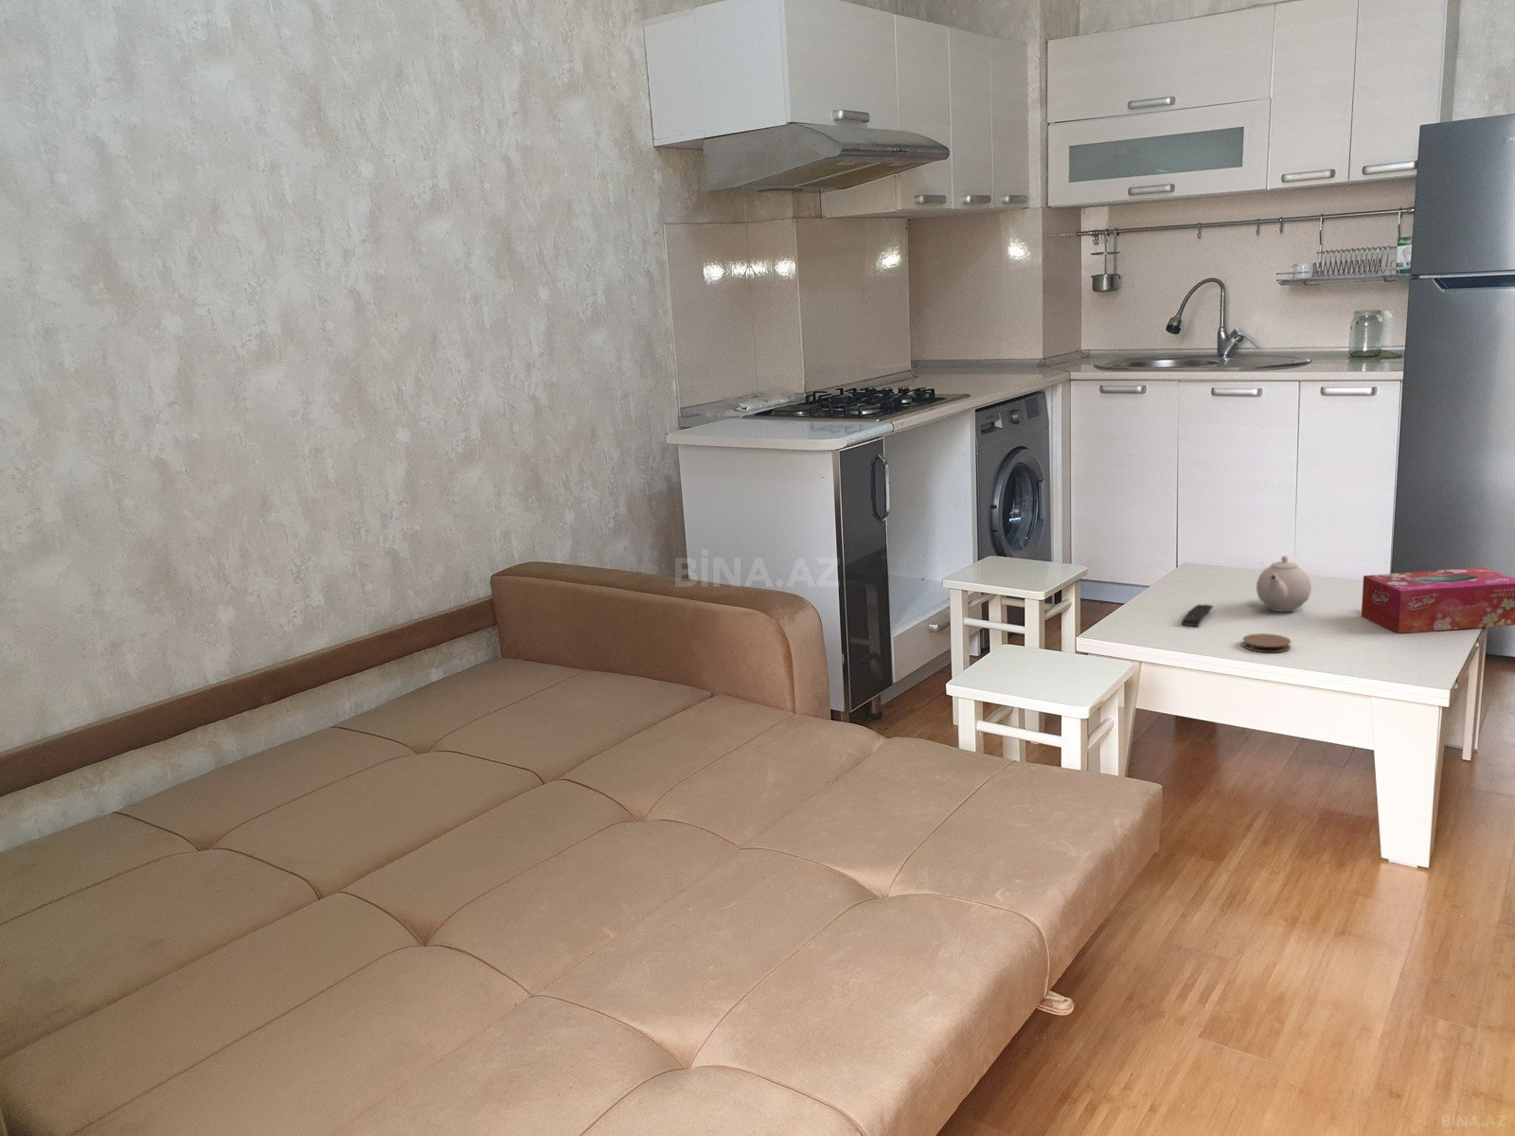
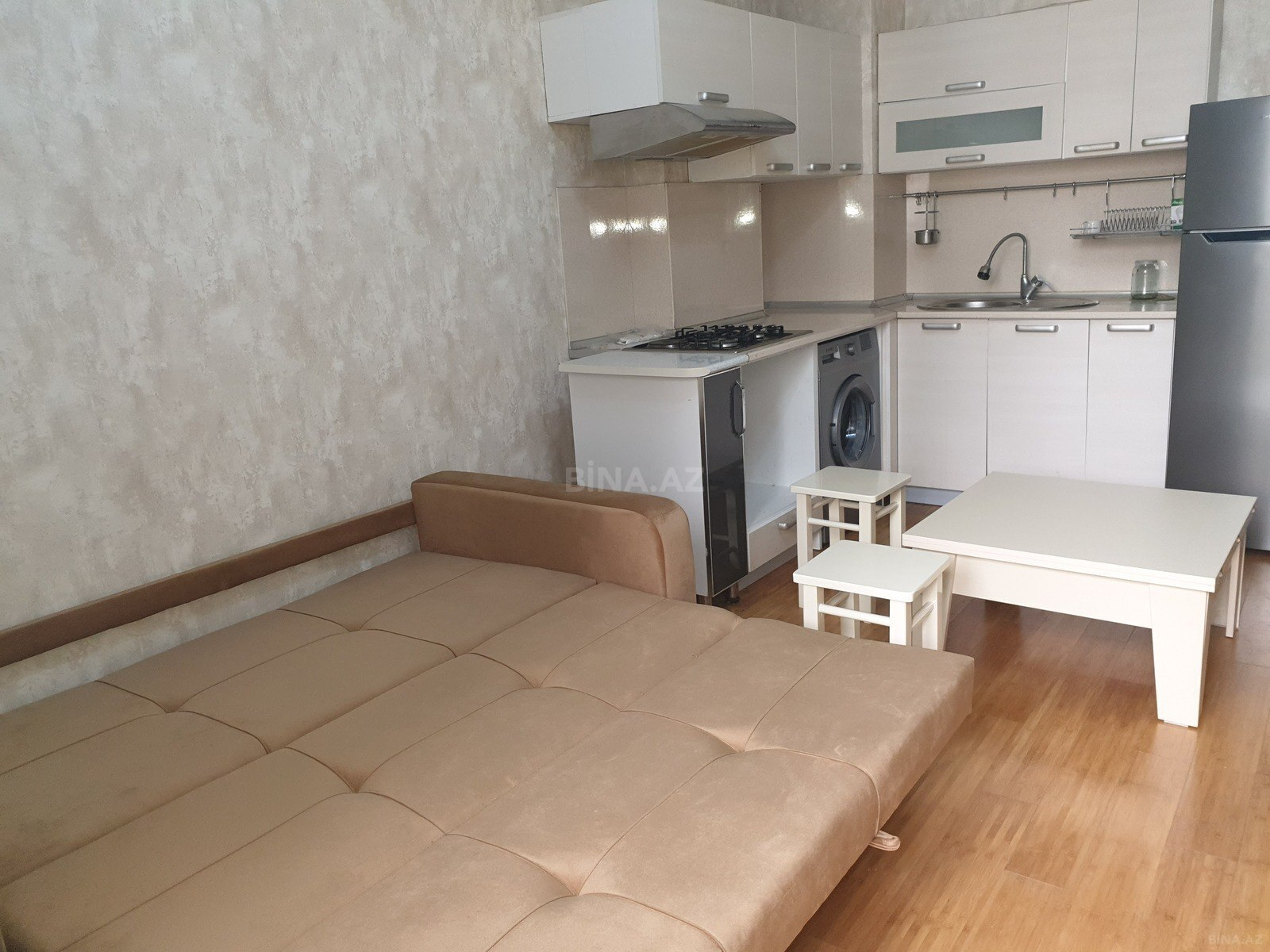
- remote control (1198, 612)
- teapot (1284, 582)
- tissue box (1441, 599)
- coaster (1266, 643)
